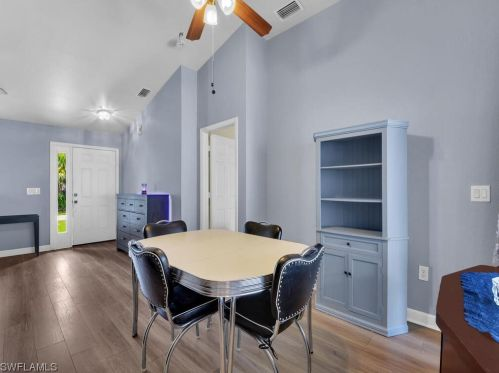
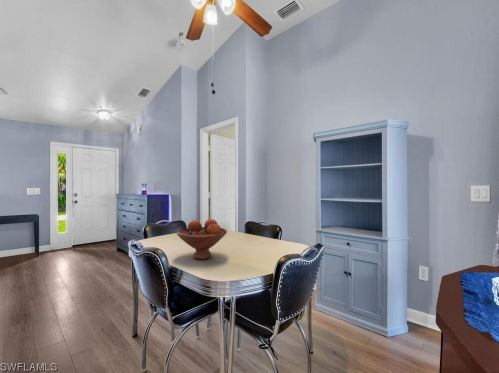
+ fruit bowl (202, 239)
